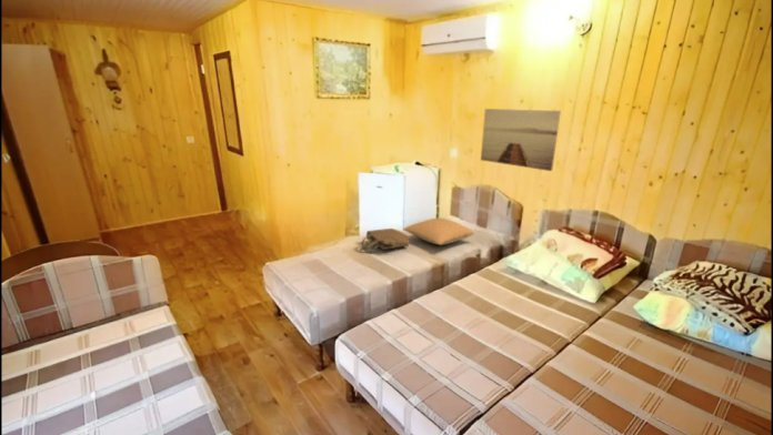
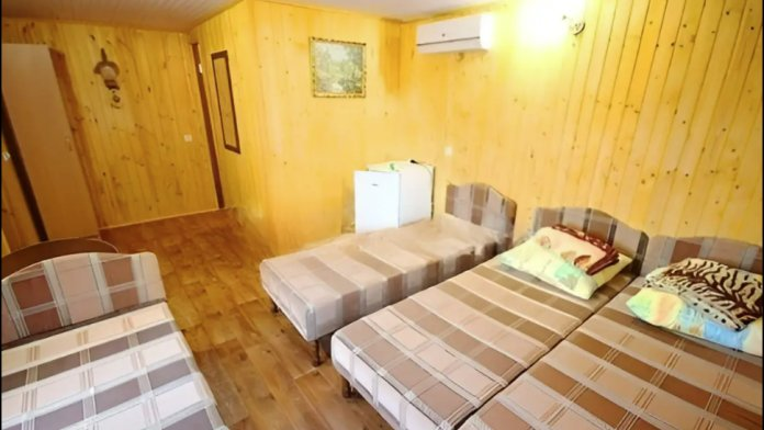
- wall art (516, 138)
- tote bag (382, 241)
- pillow (438, 231)
